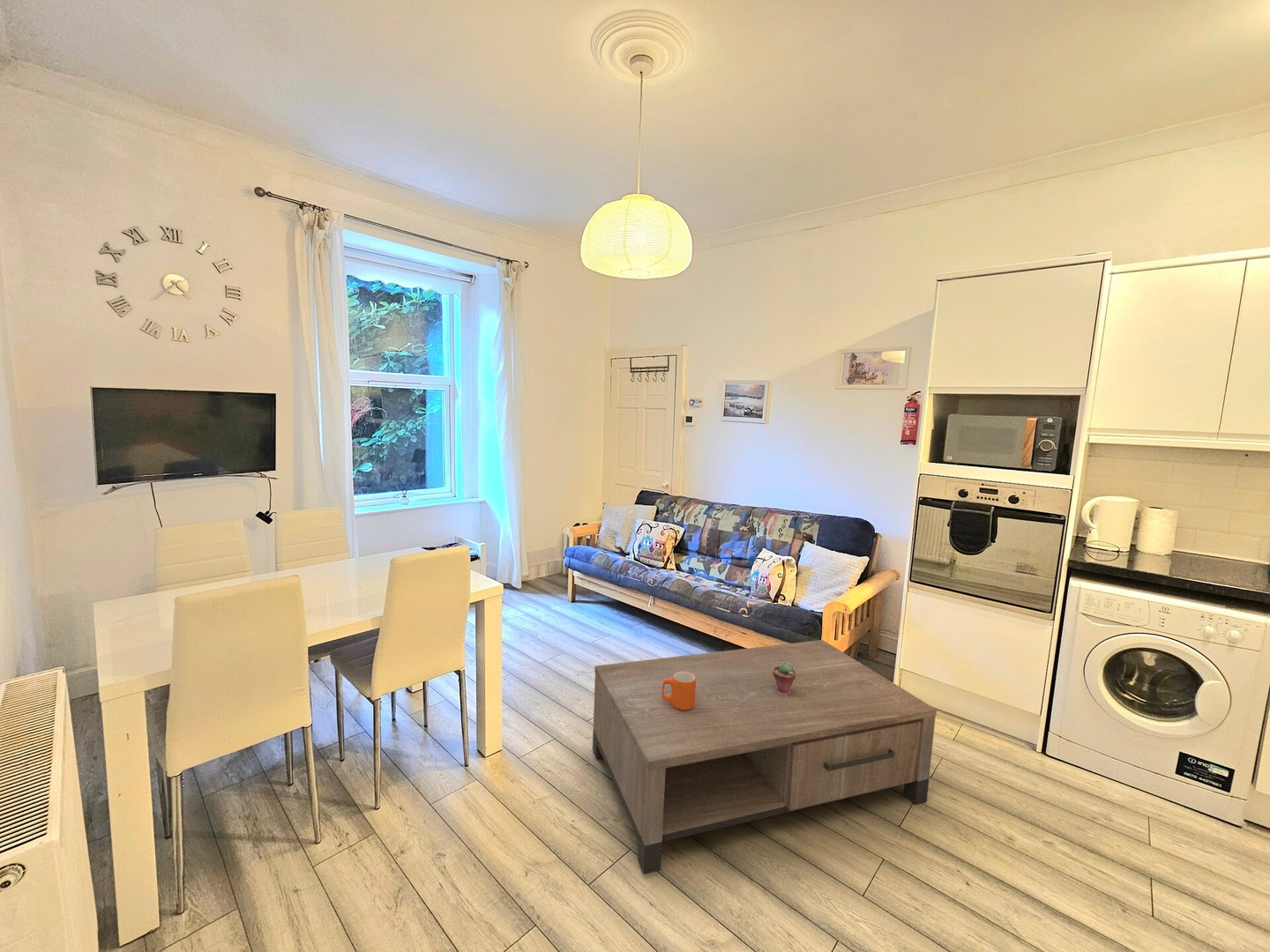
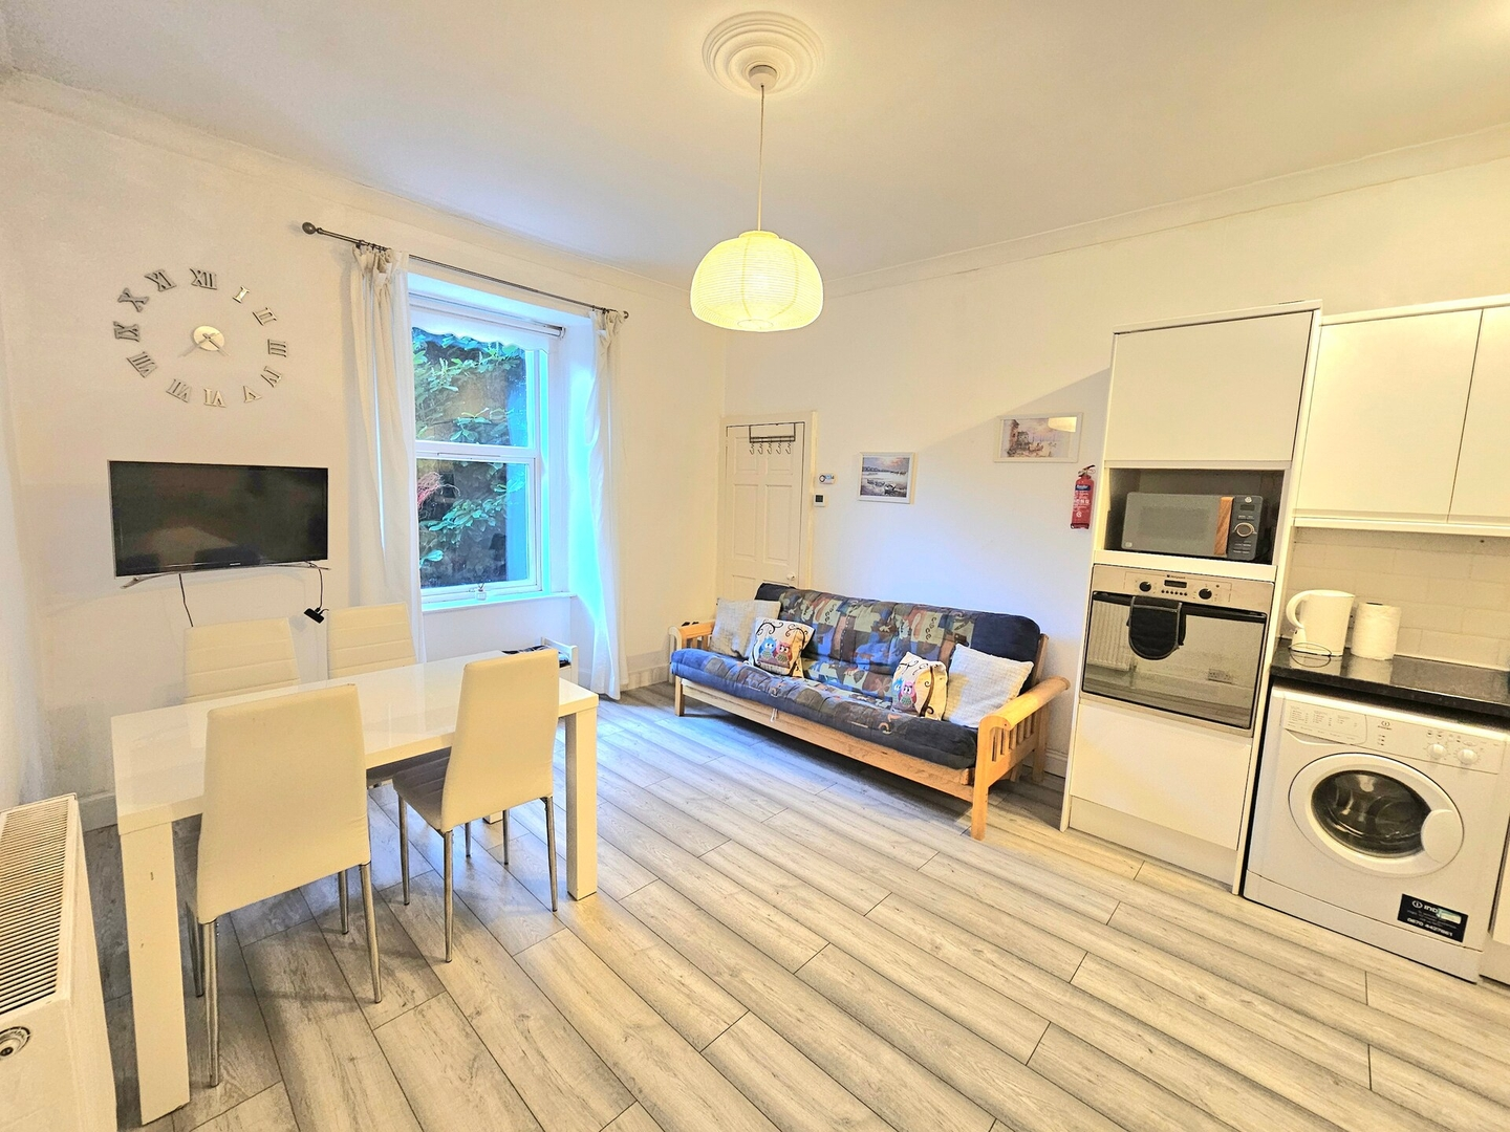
- potted succulent (784, 676)
- mug (679, 691)
- coffee table (752, 731)
